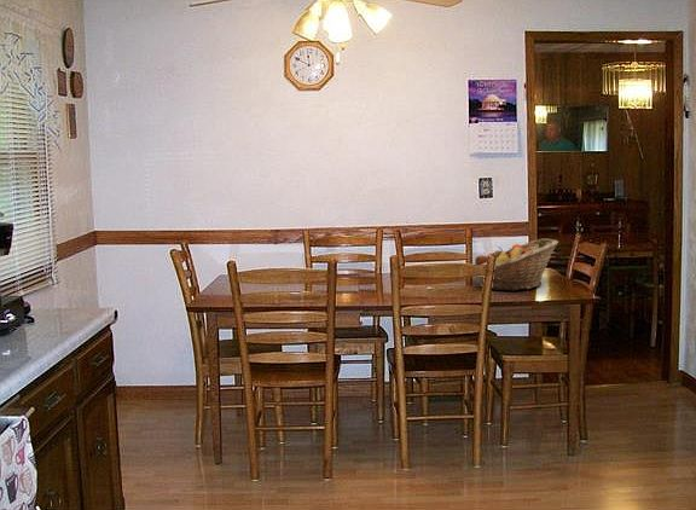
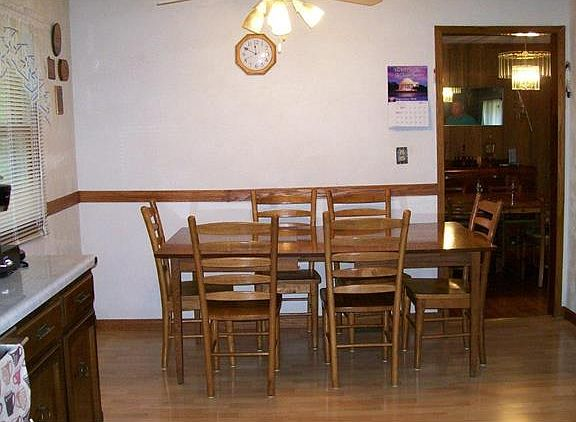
- fruit basket (514, 262)
